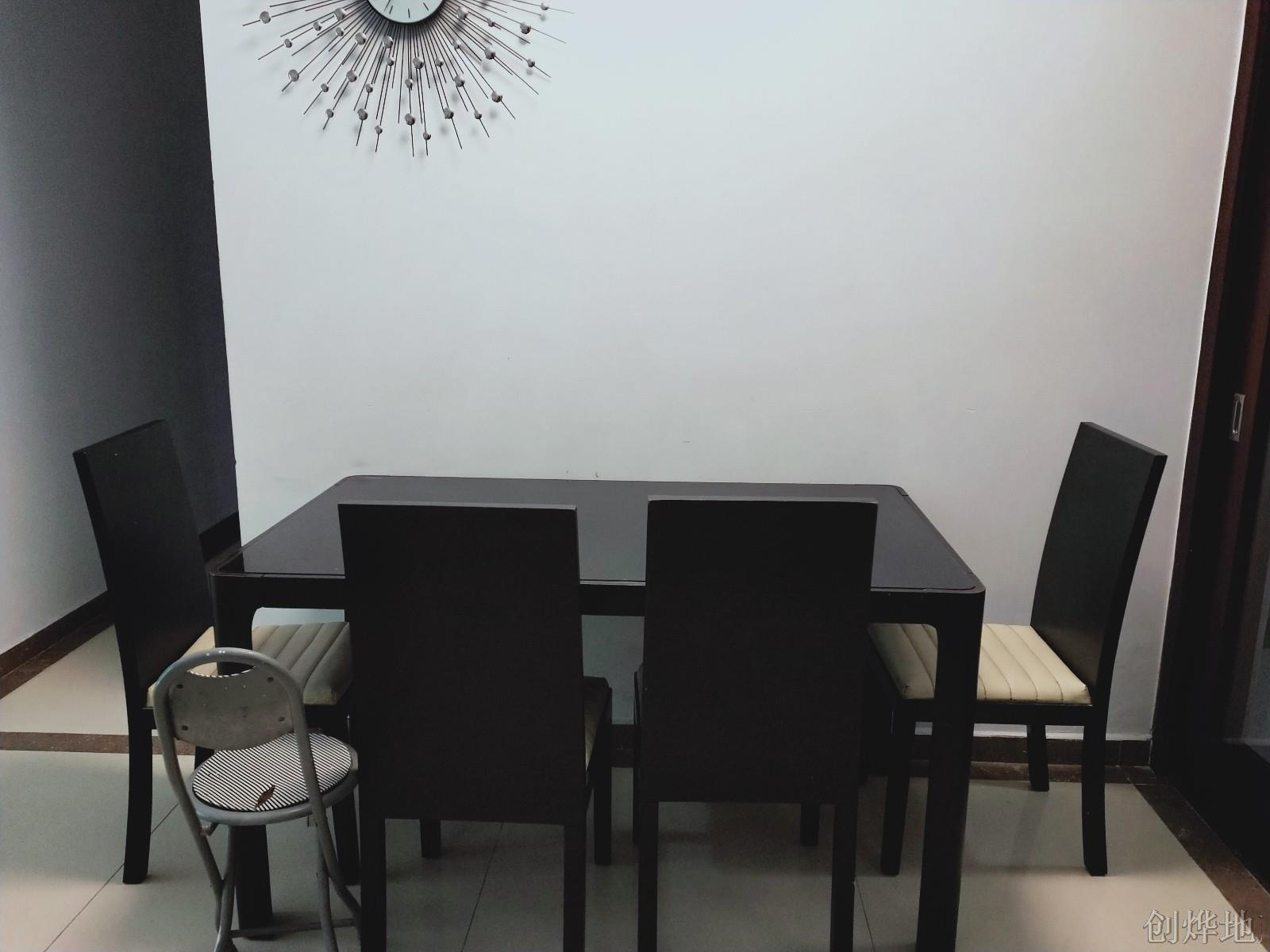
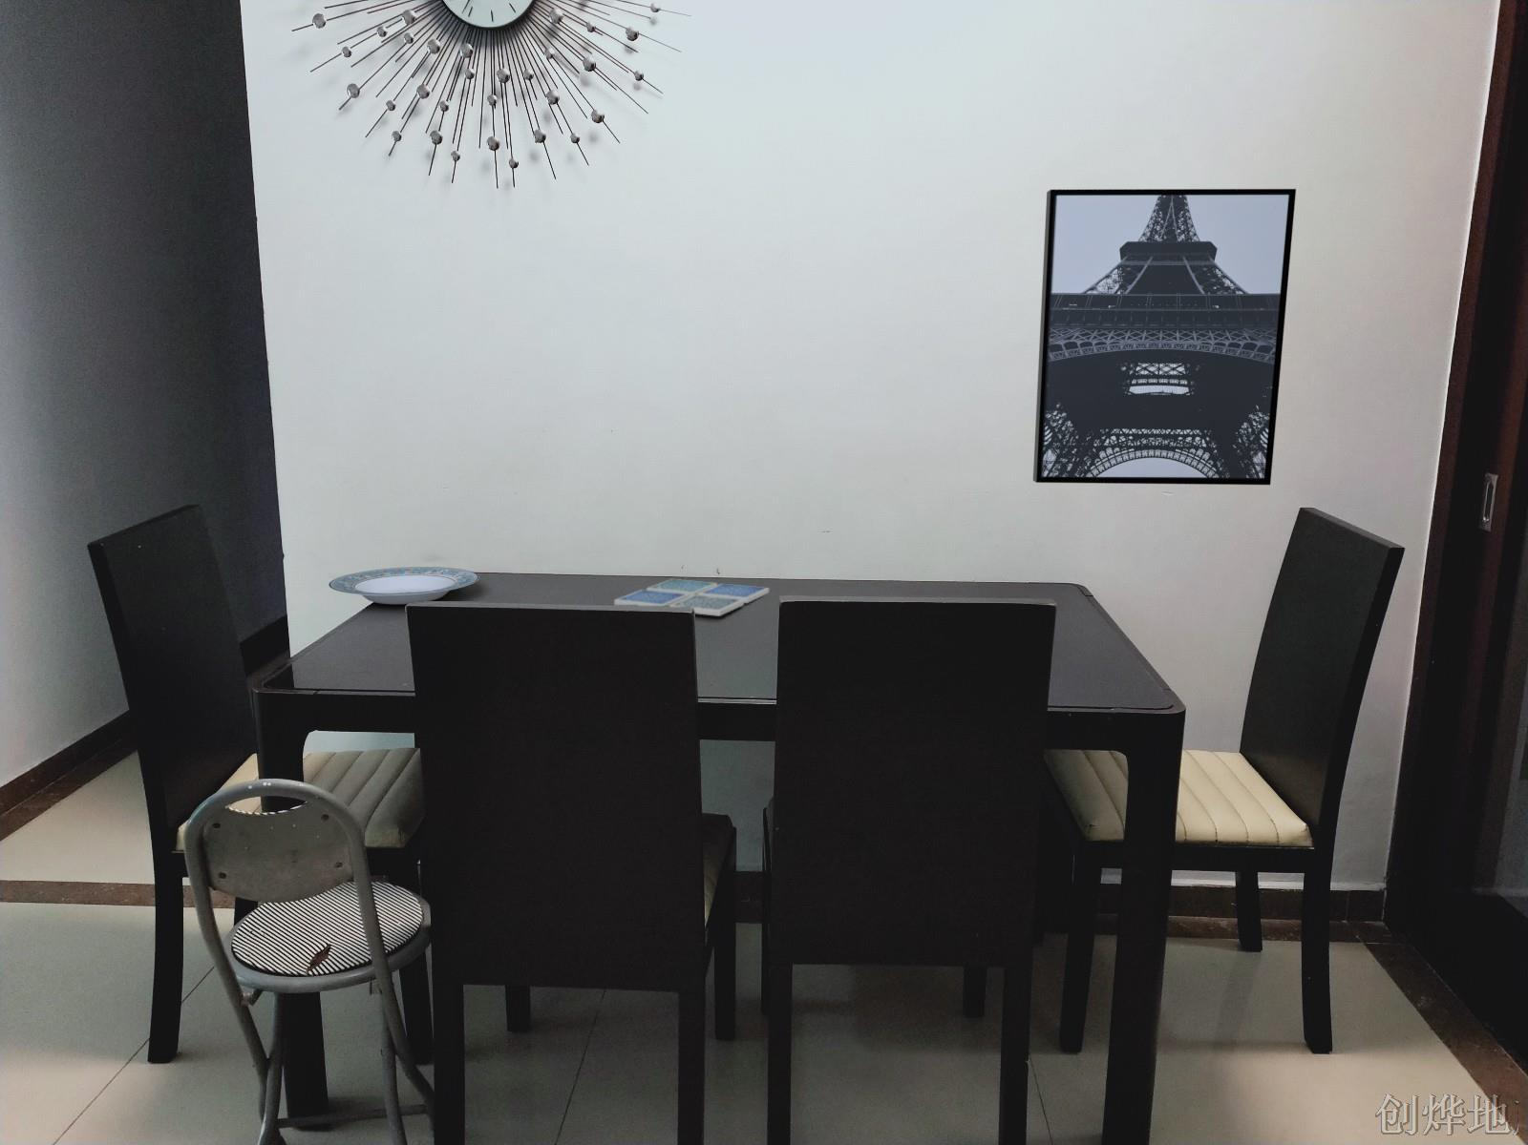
+ plate (405, 588)
+ drink coaster (693, 595)
+ wall art (1160, 339)
